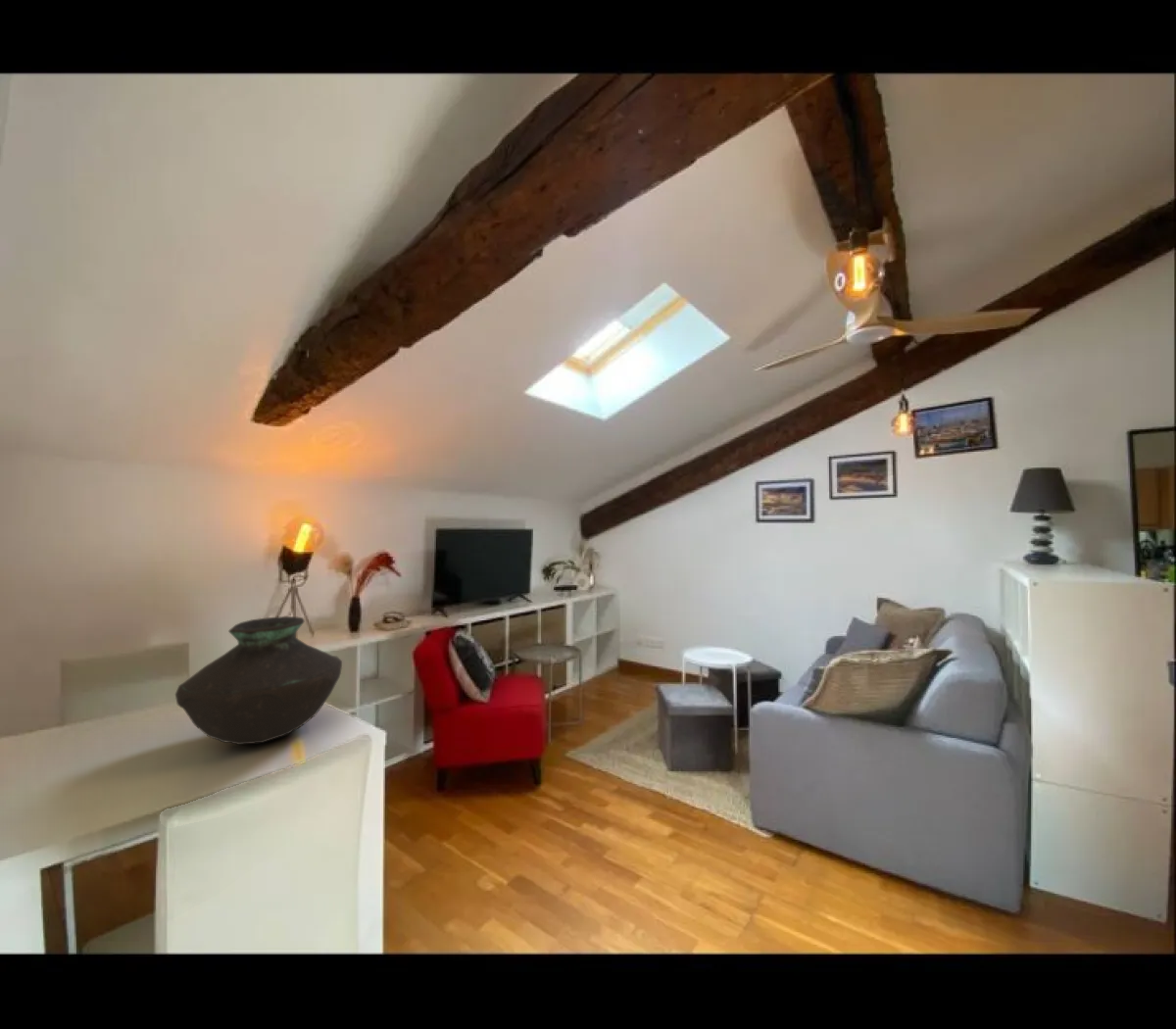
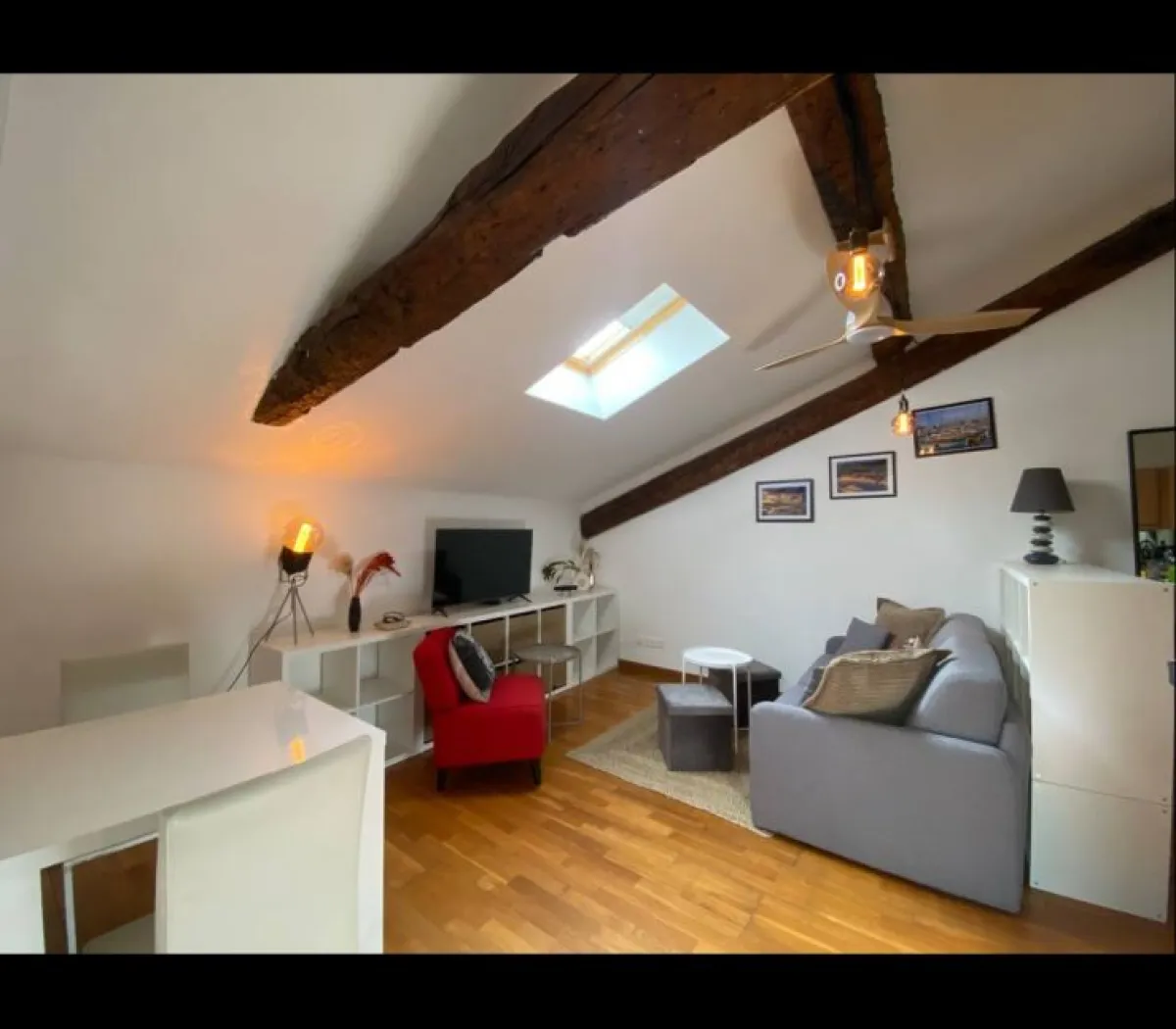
- vase (267, 678)
